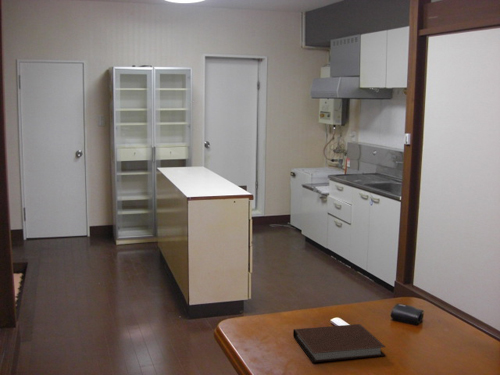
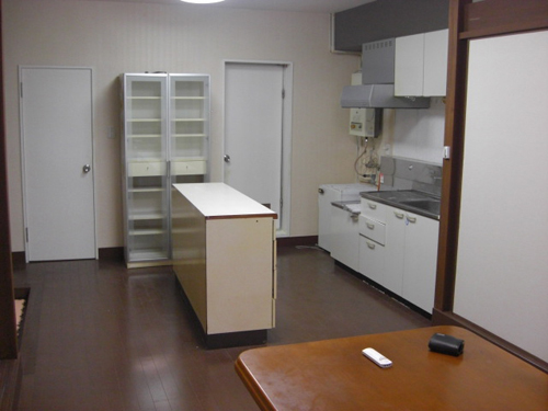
- notebook (337, 341)
